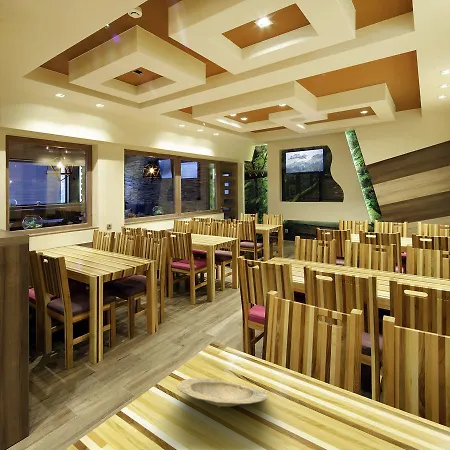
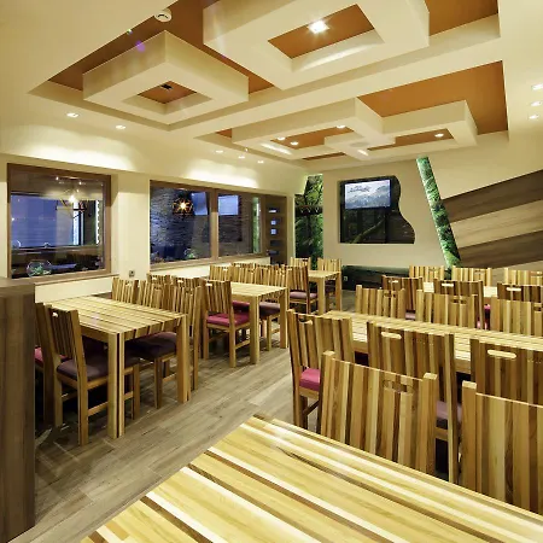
- plate (222, 389)
